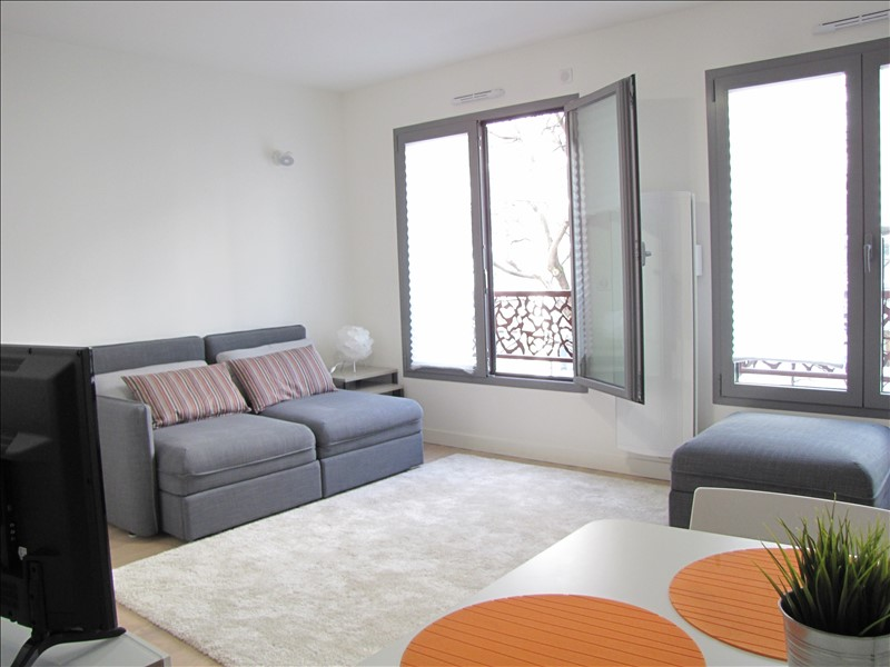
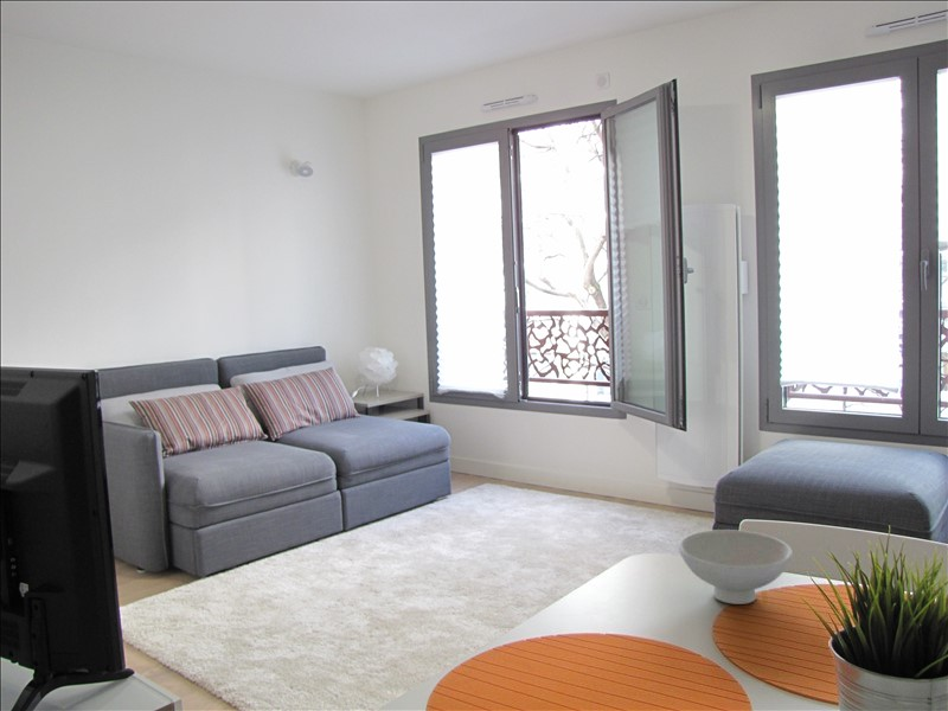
+ bowl (735, 570)
